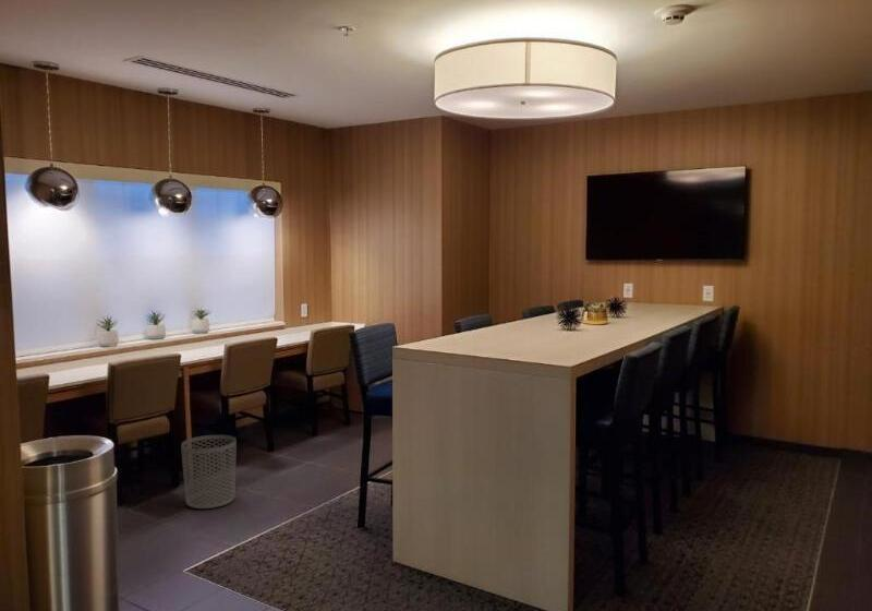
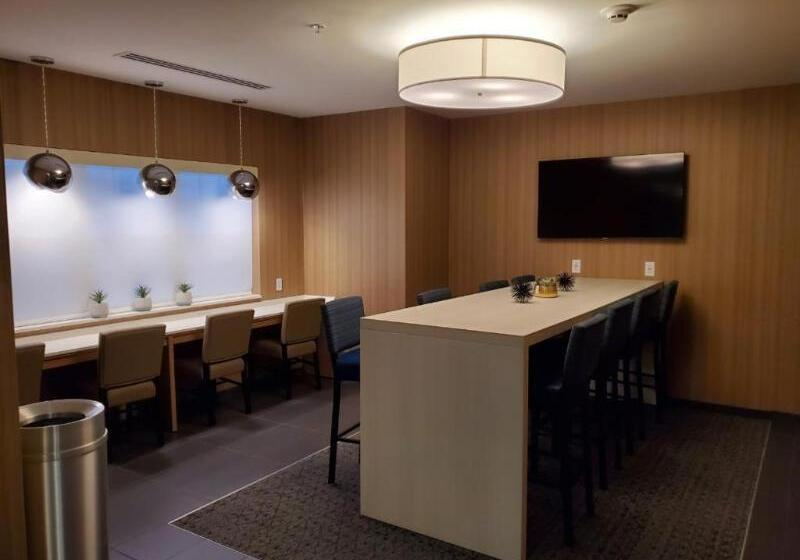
- waste bin (209, 471)
